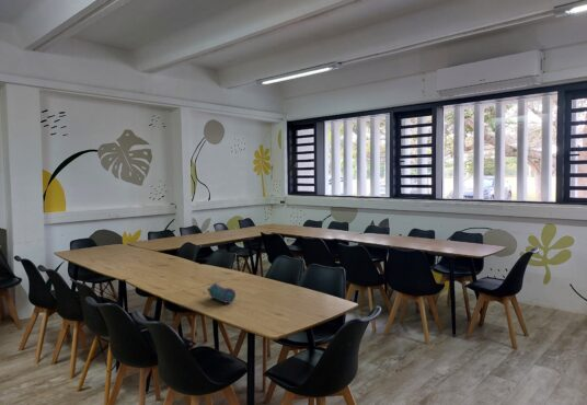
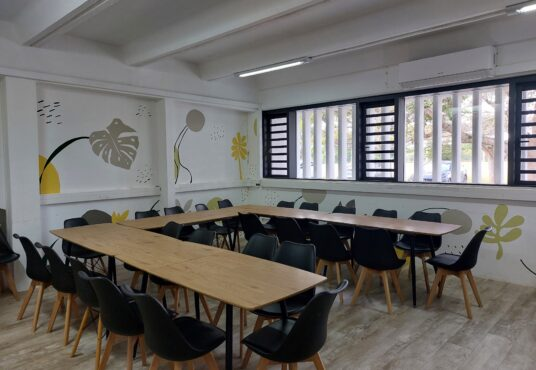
- pencil case (221, 292)
